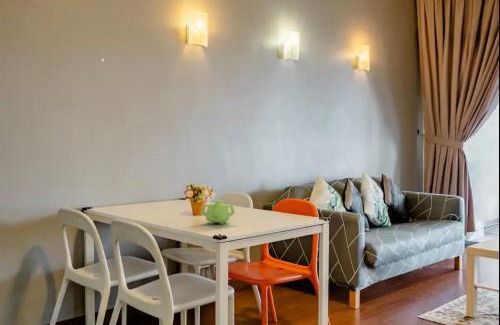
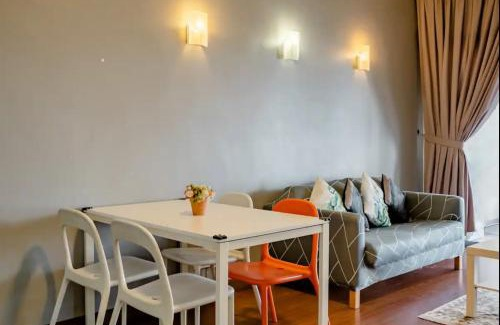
- teapot (217, 212)
